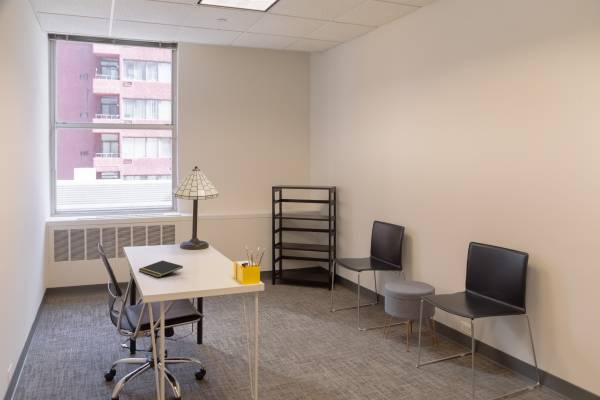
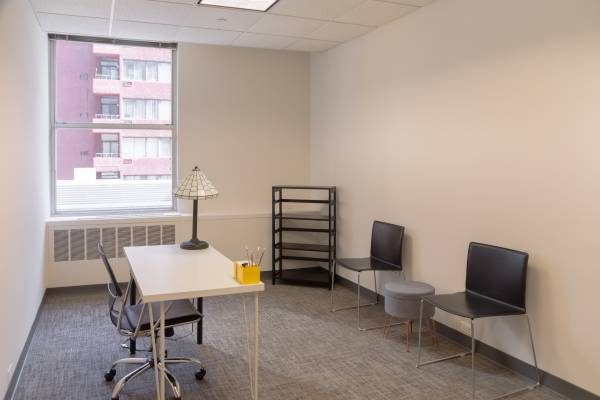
- notepad (160, 268)
